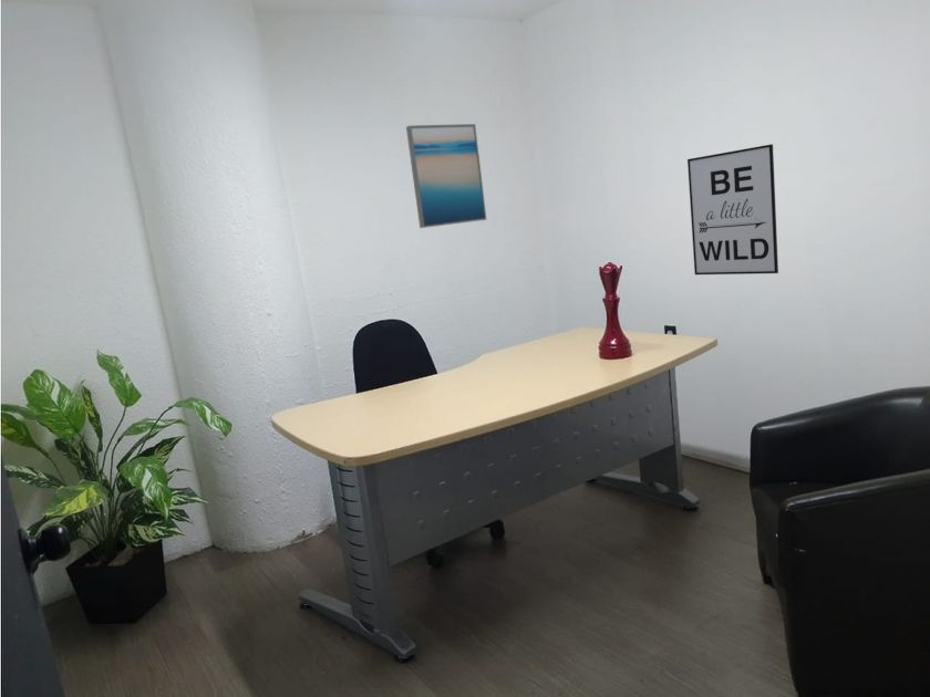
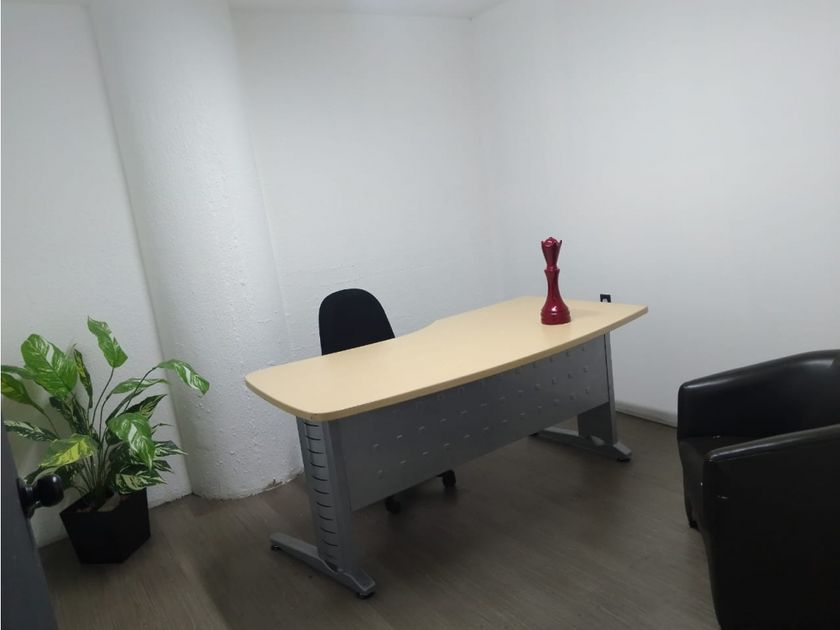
- wall art (447, 175)
- wall art (731, 214)
